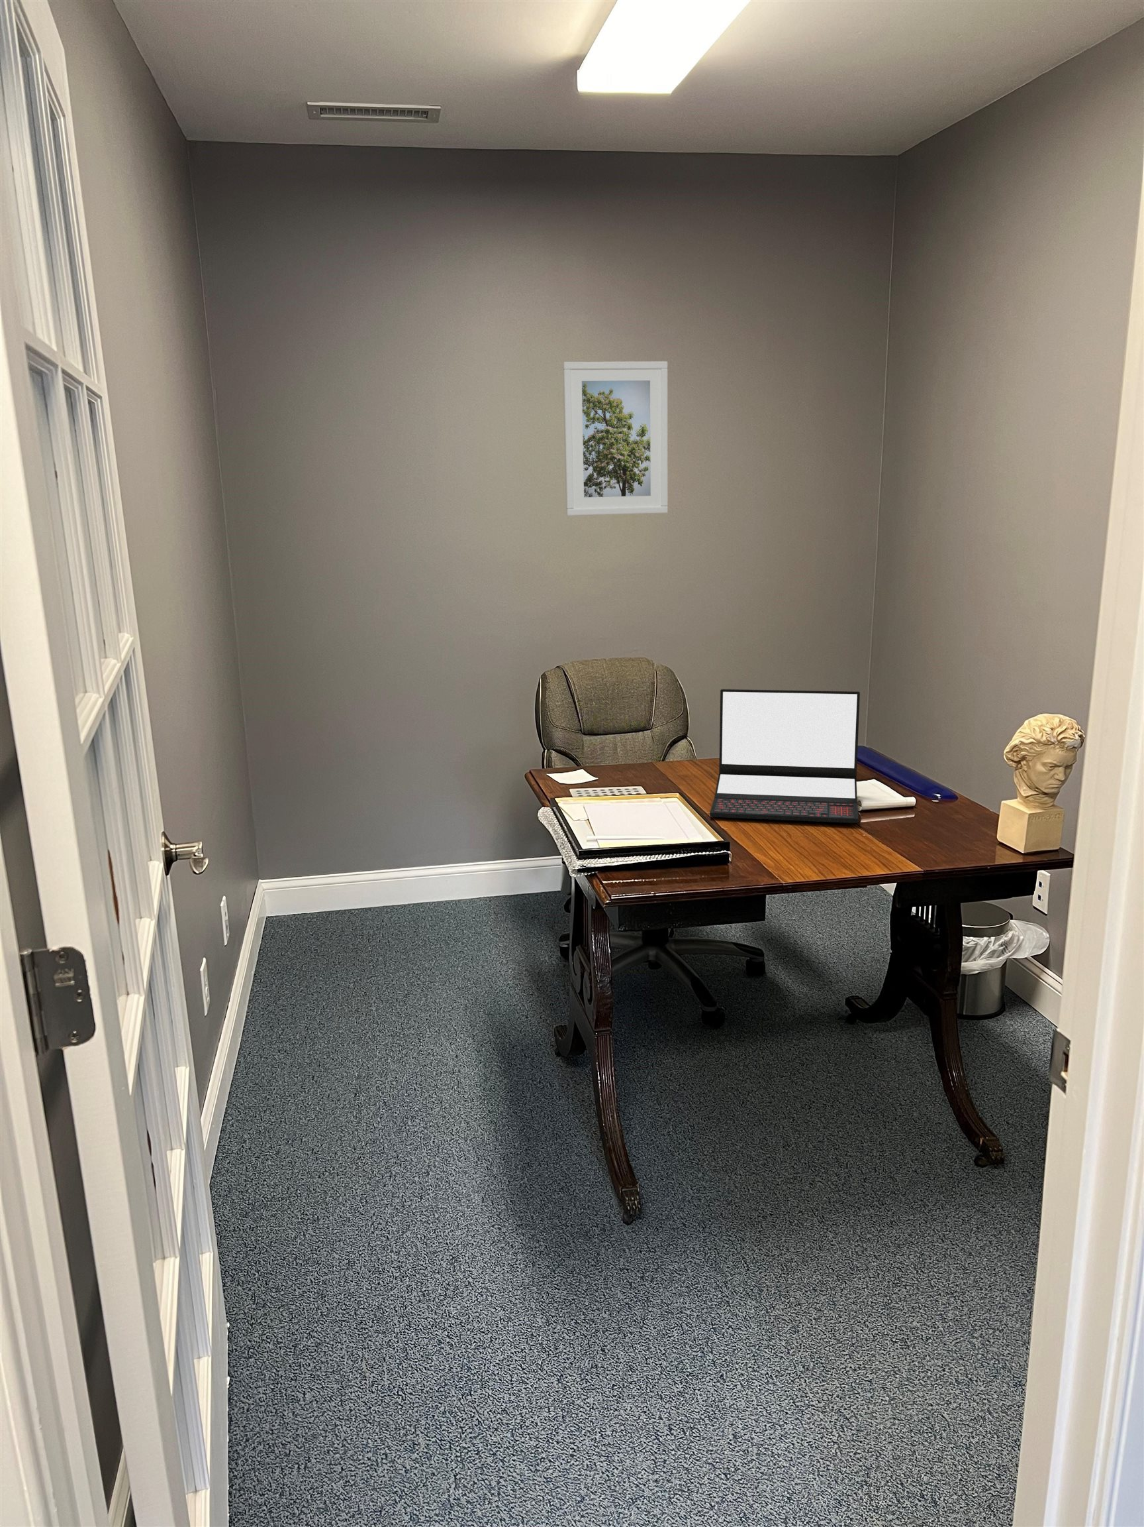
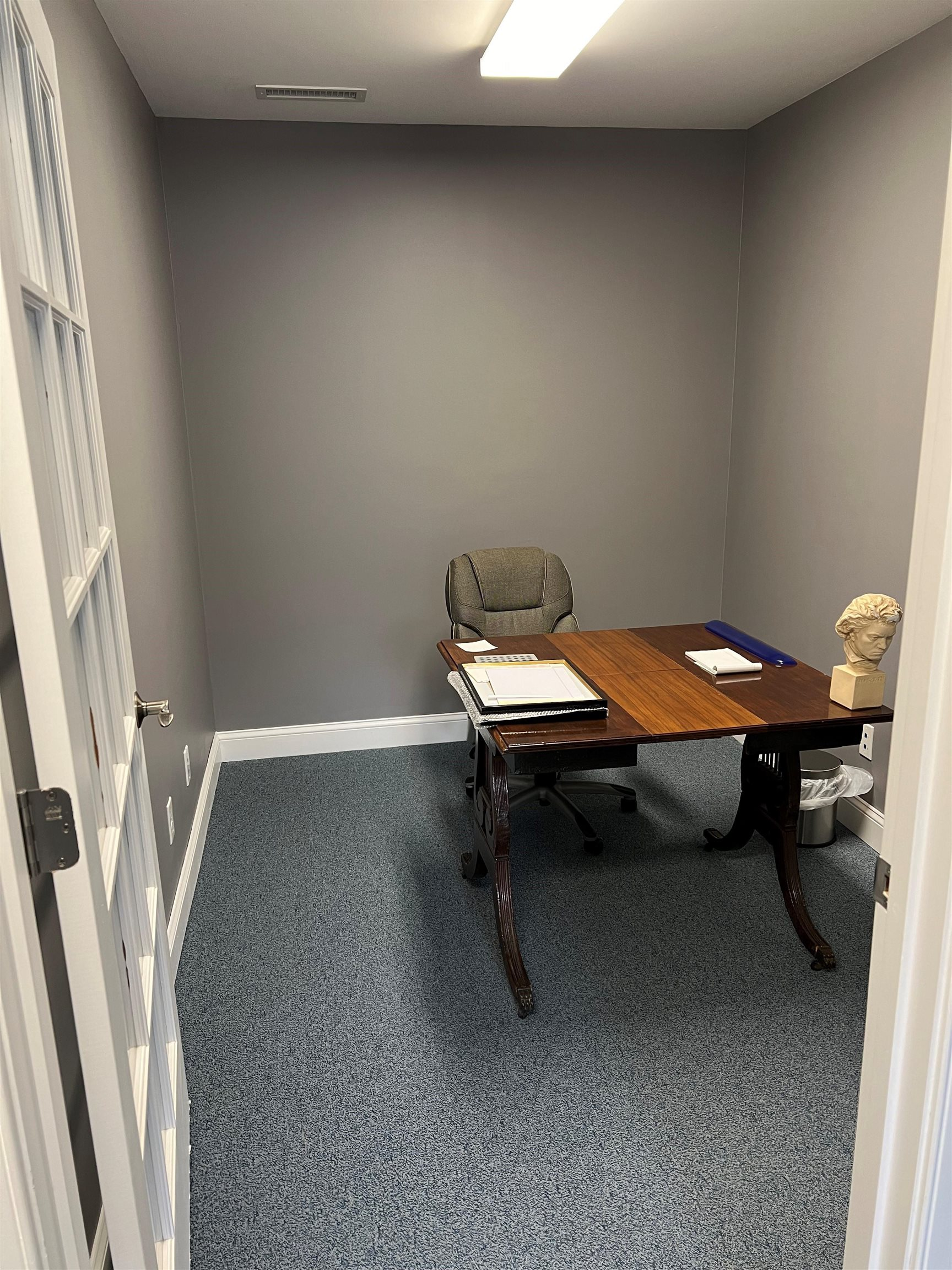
- laptop (786, 754)
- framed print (616, 439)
